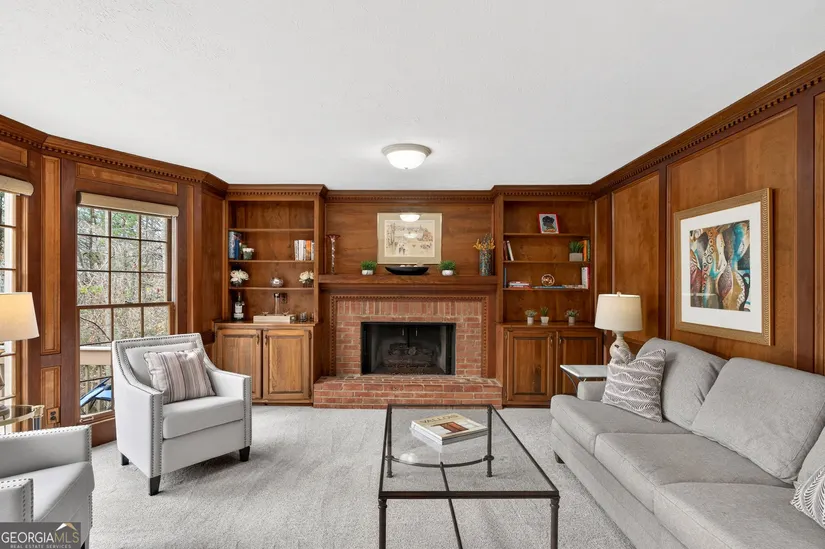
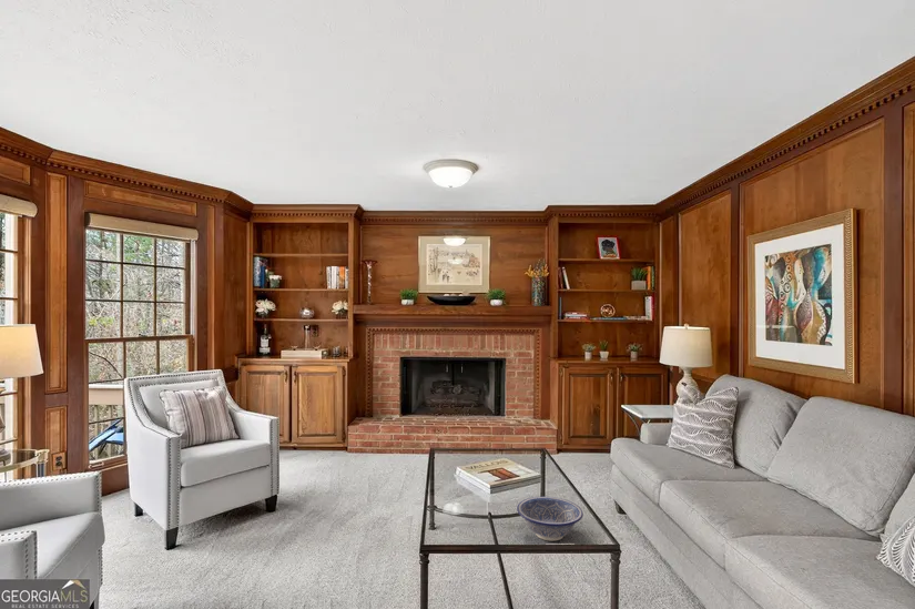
+ decorative bowl (549, 521)
